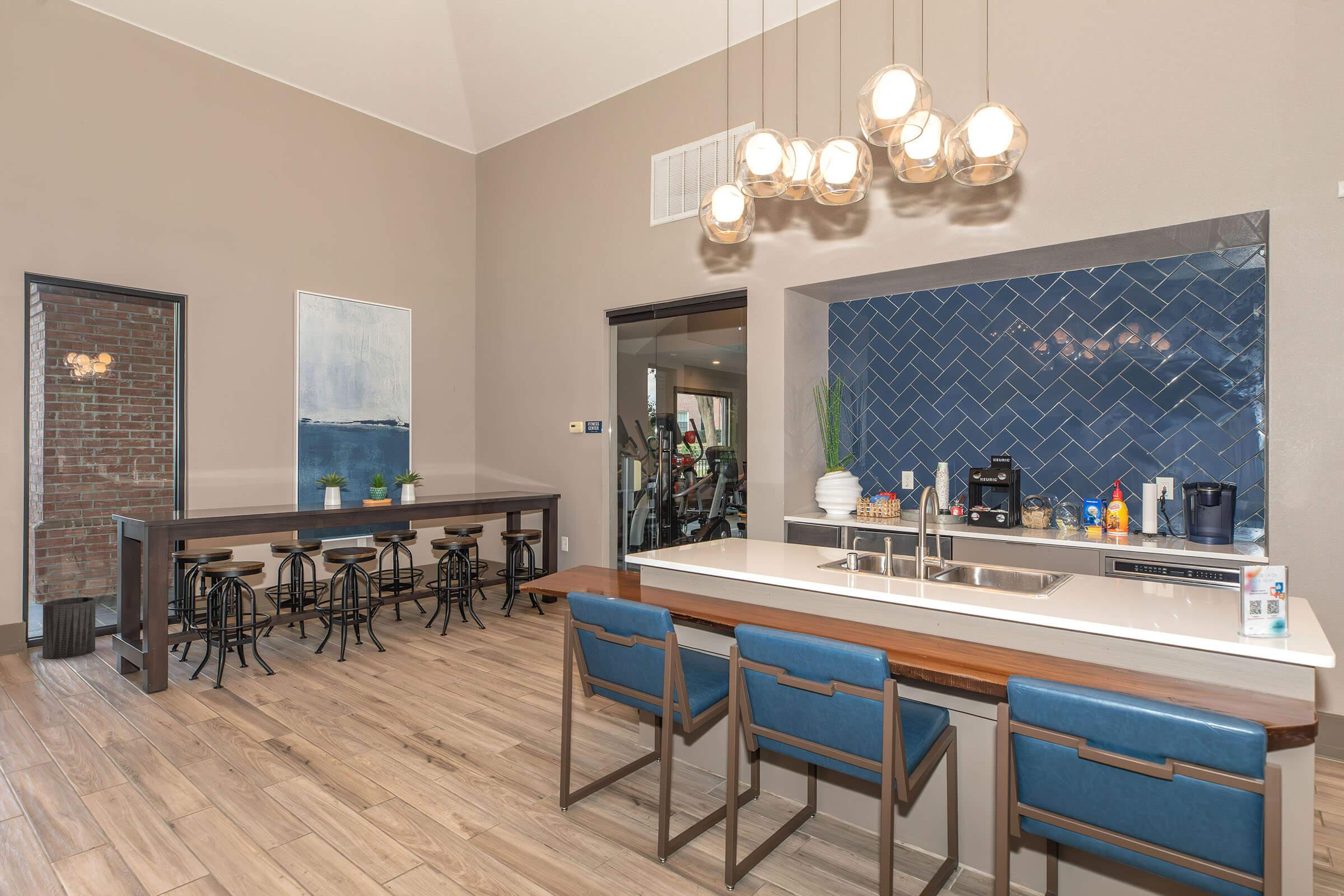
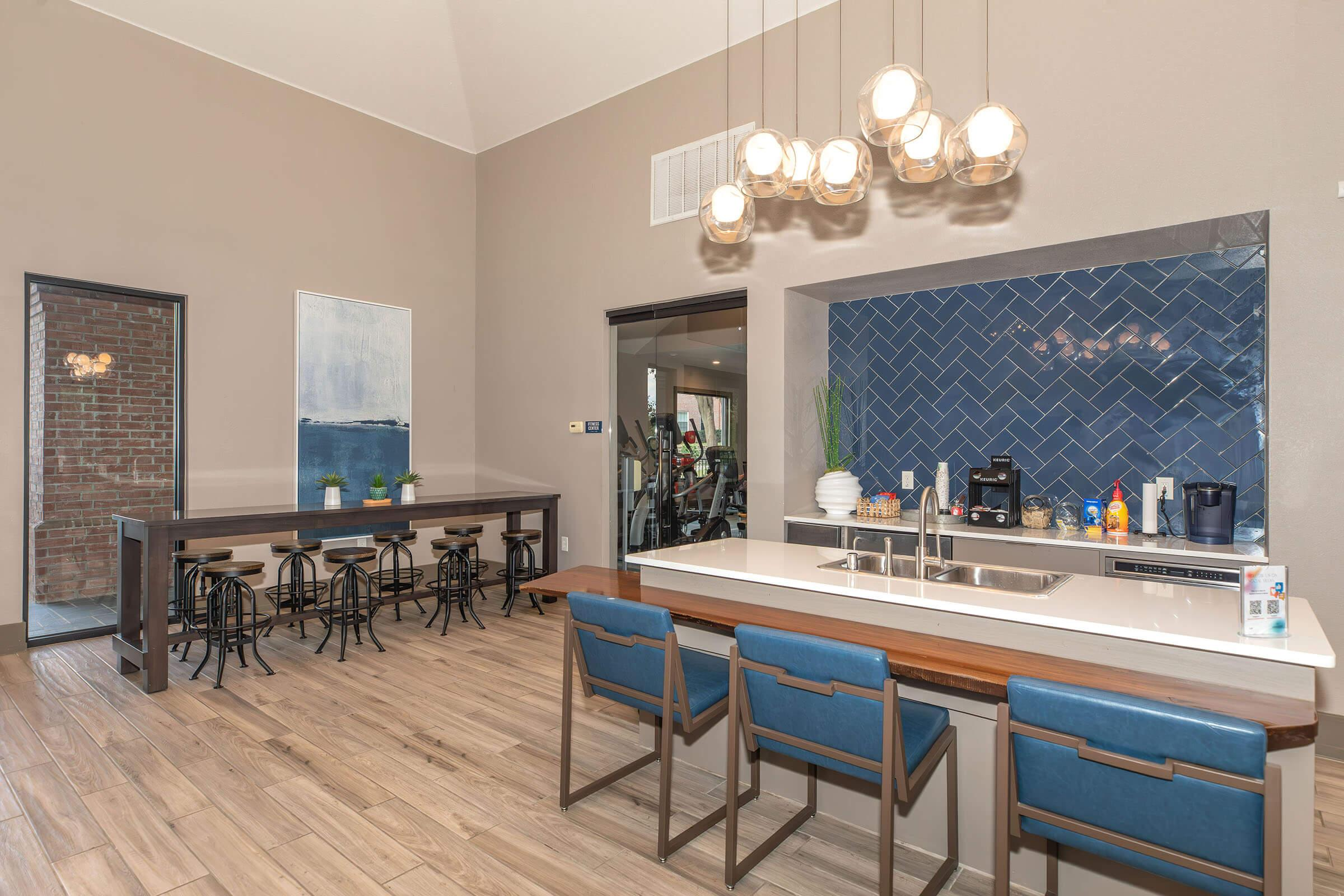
- trash can (69, 627)
